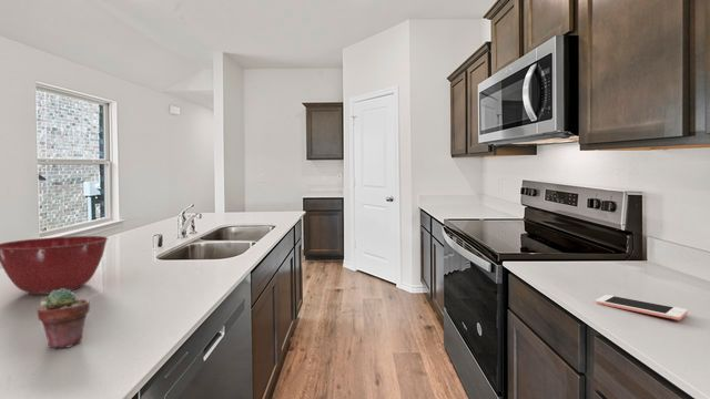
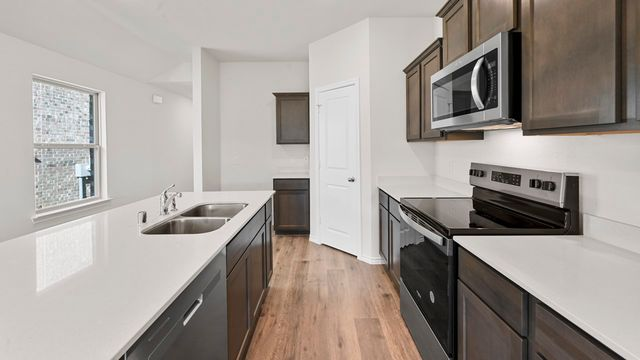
- cell phone (639, 306)
- mixing bowl (54, 265)
- potted succulent (63, 315)
